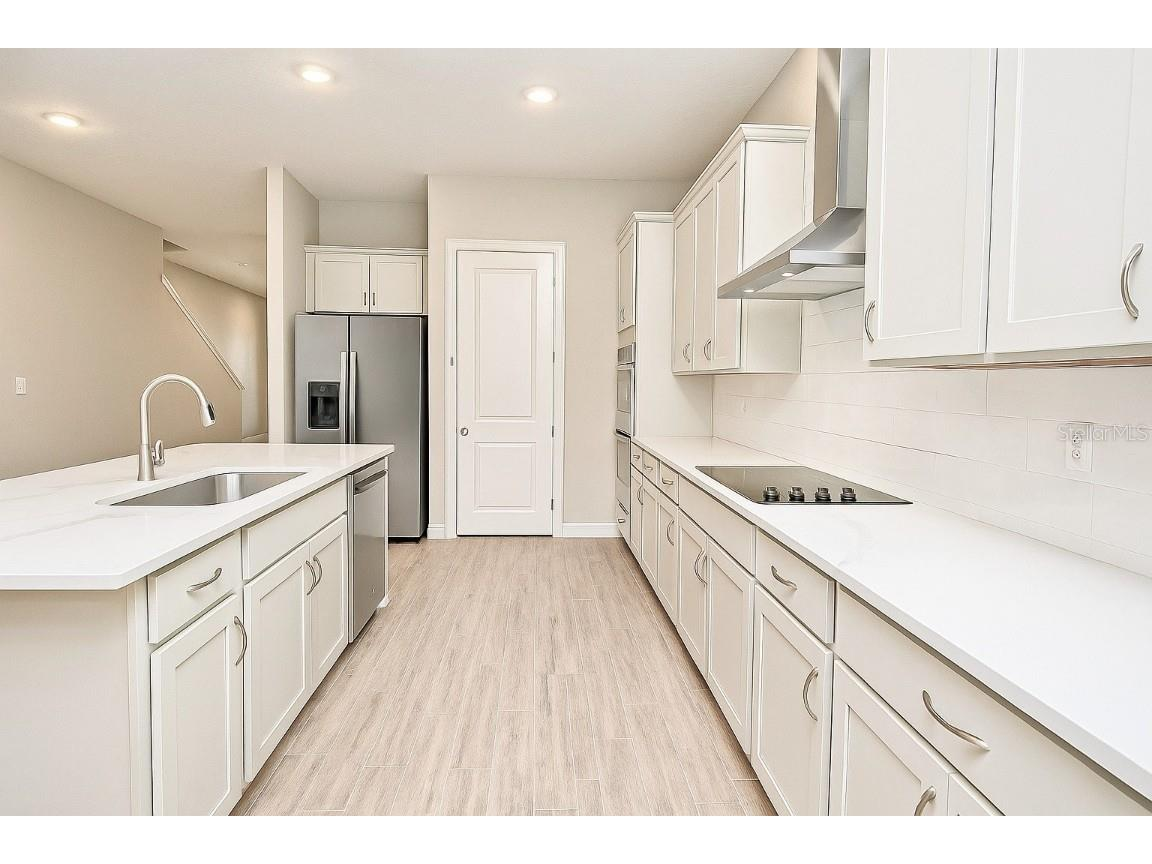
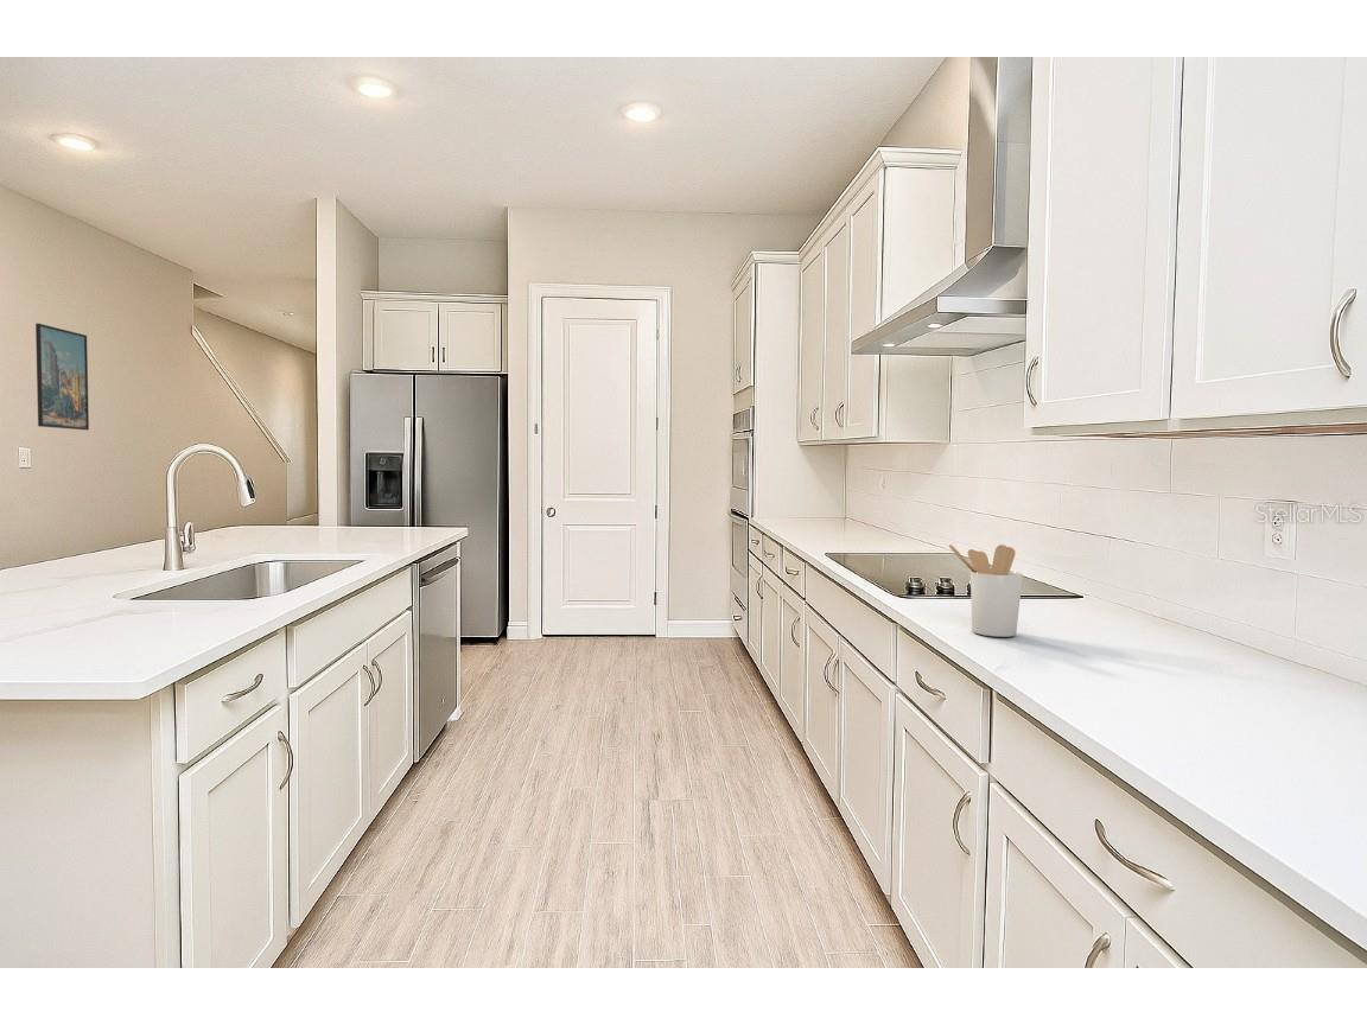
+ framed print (63, 378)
+ utensil holder (981, 587)
